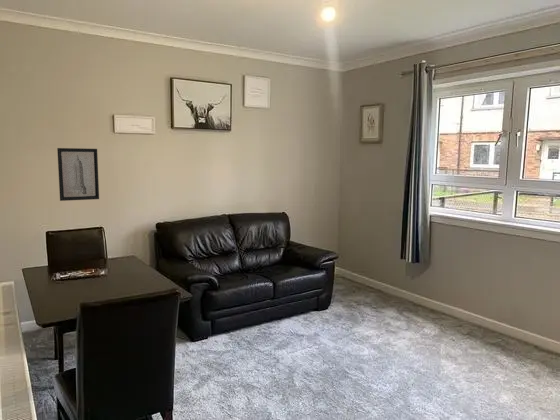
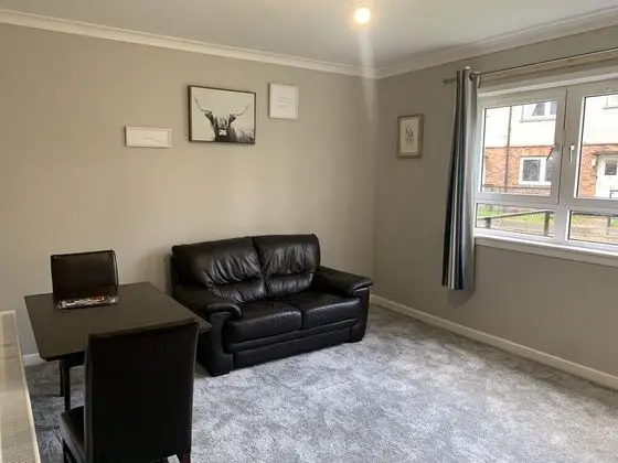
- wall art (78, 174)
